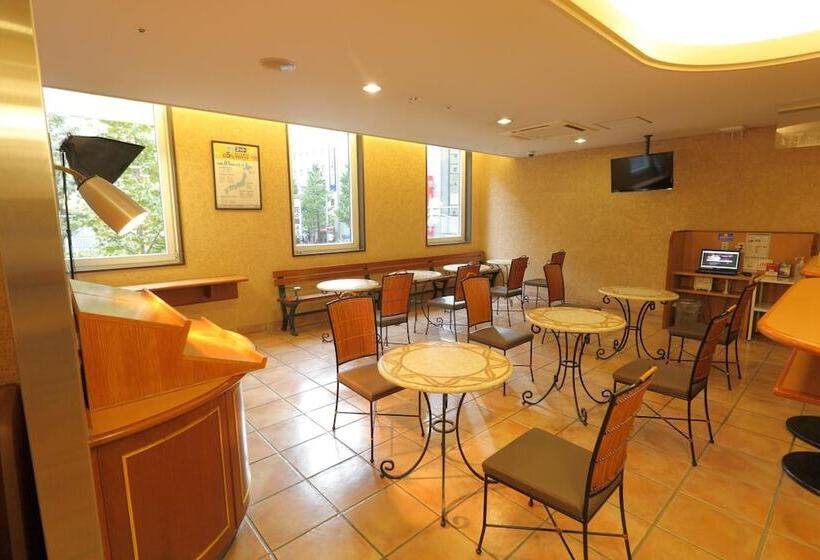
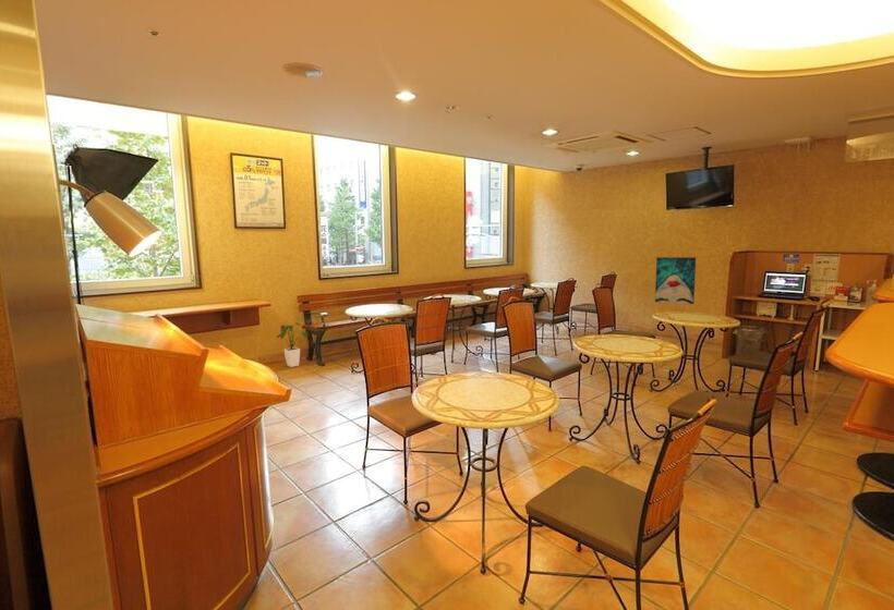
+ house plant (293, 344)
+ wall art (674, 280)
